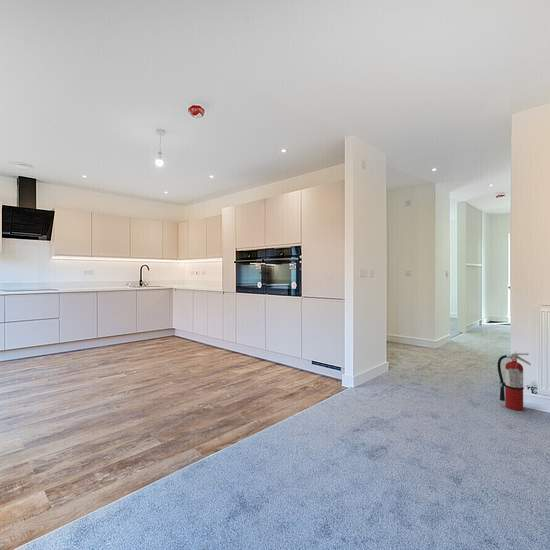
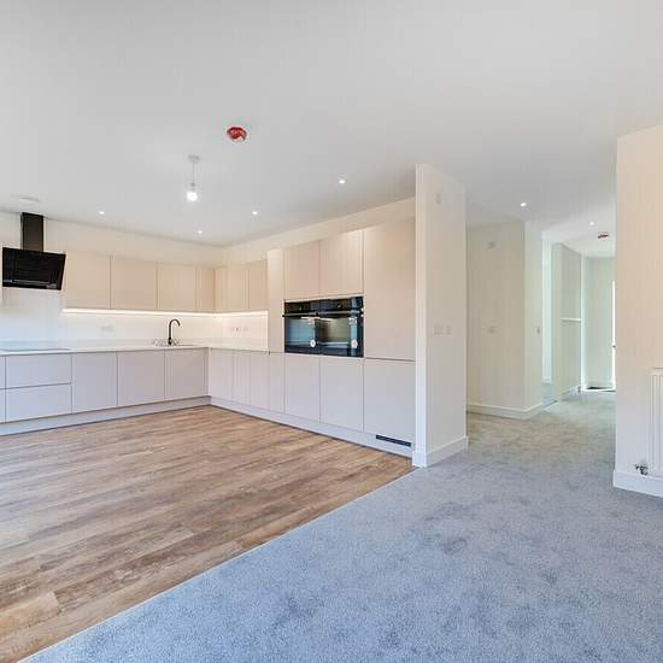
- fire extinguisher (513, 378)
